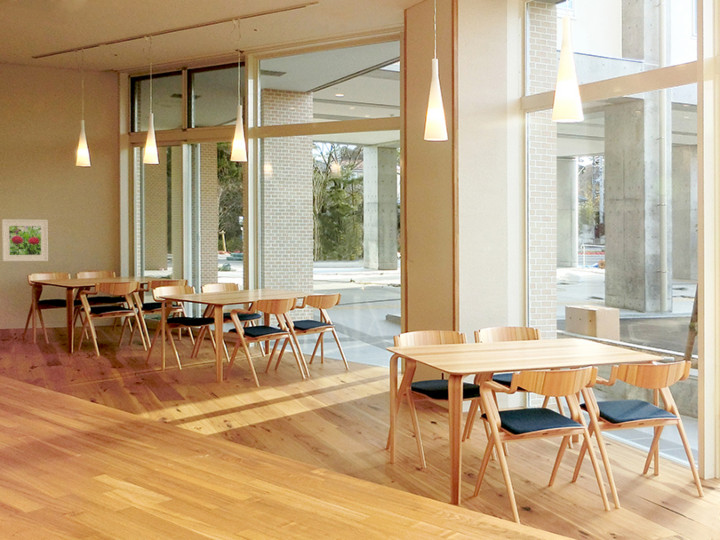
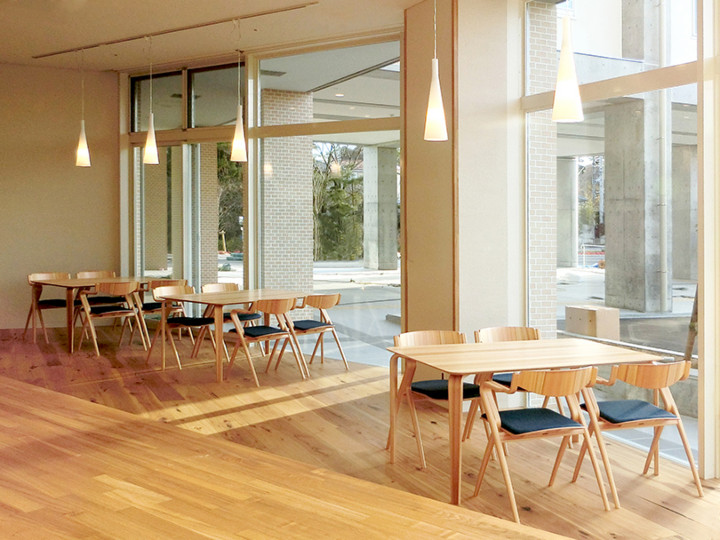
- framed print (25, 240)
